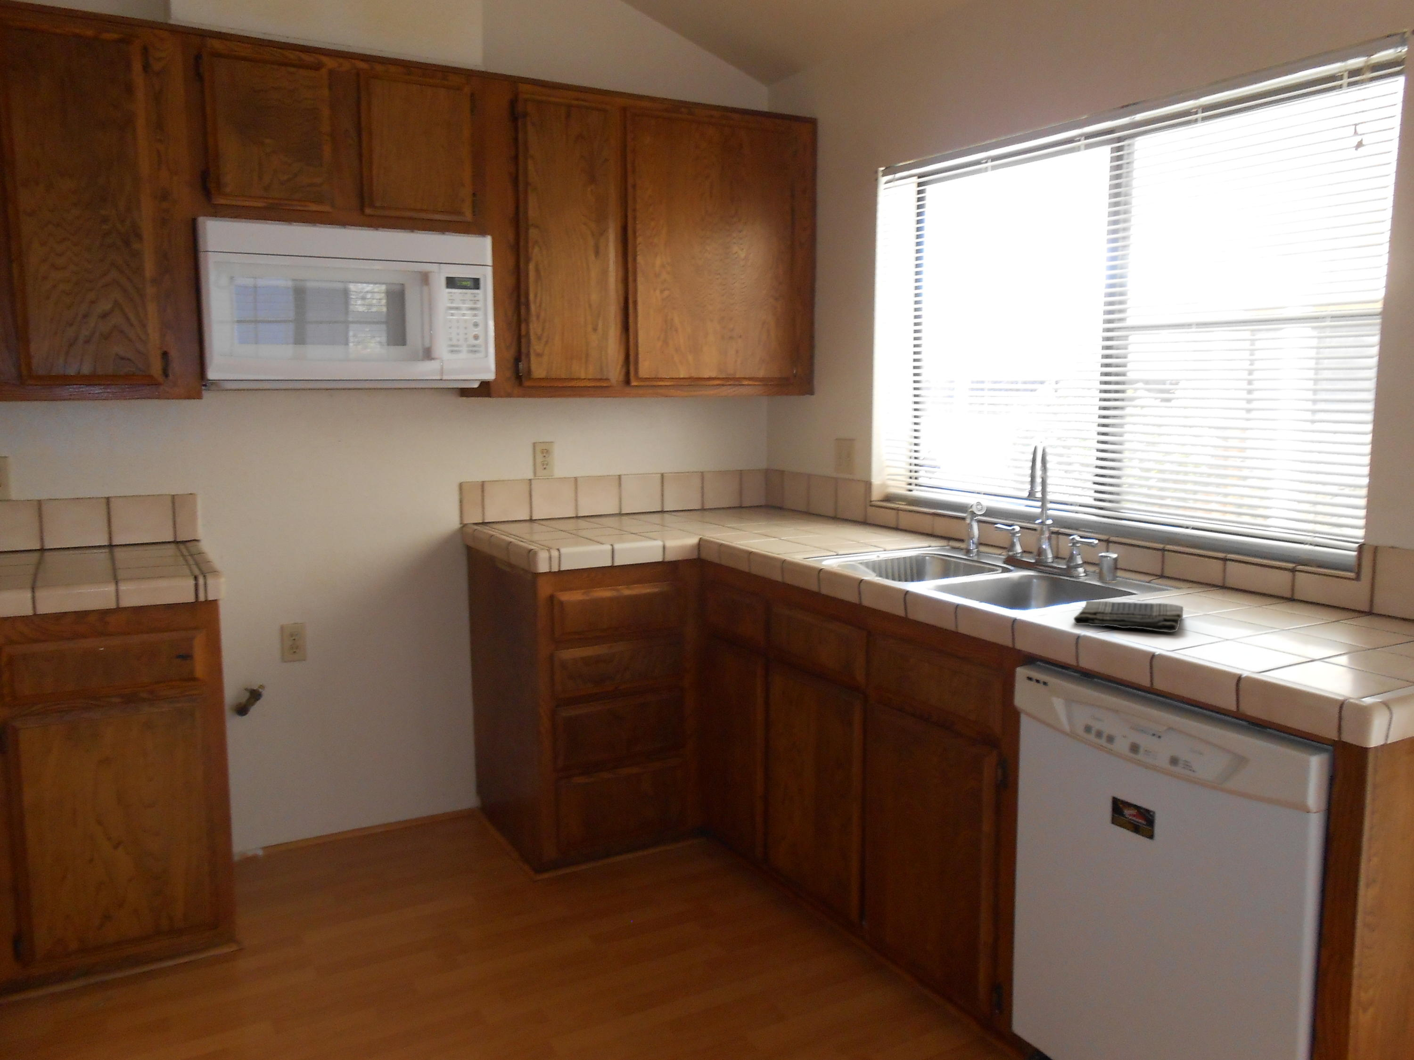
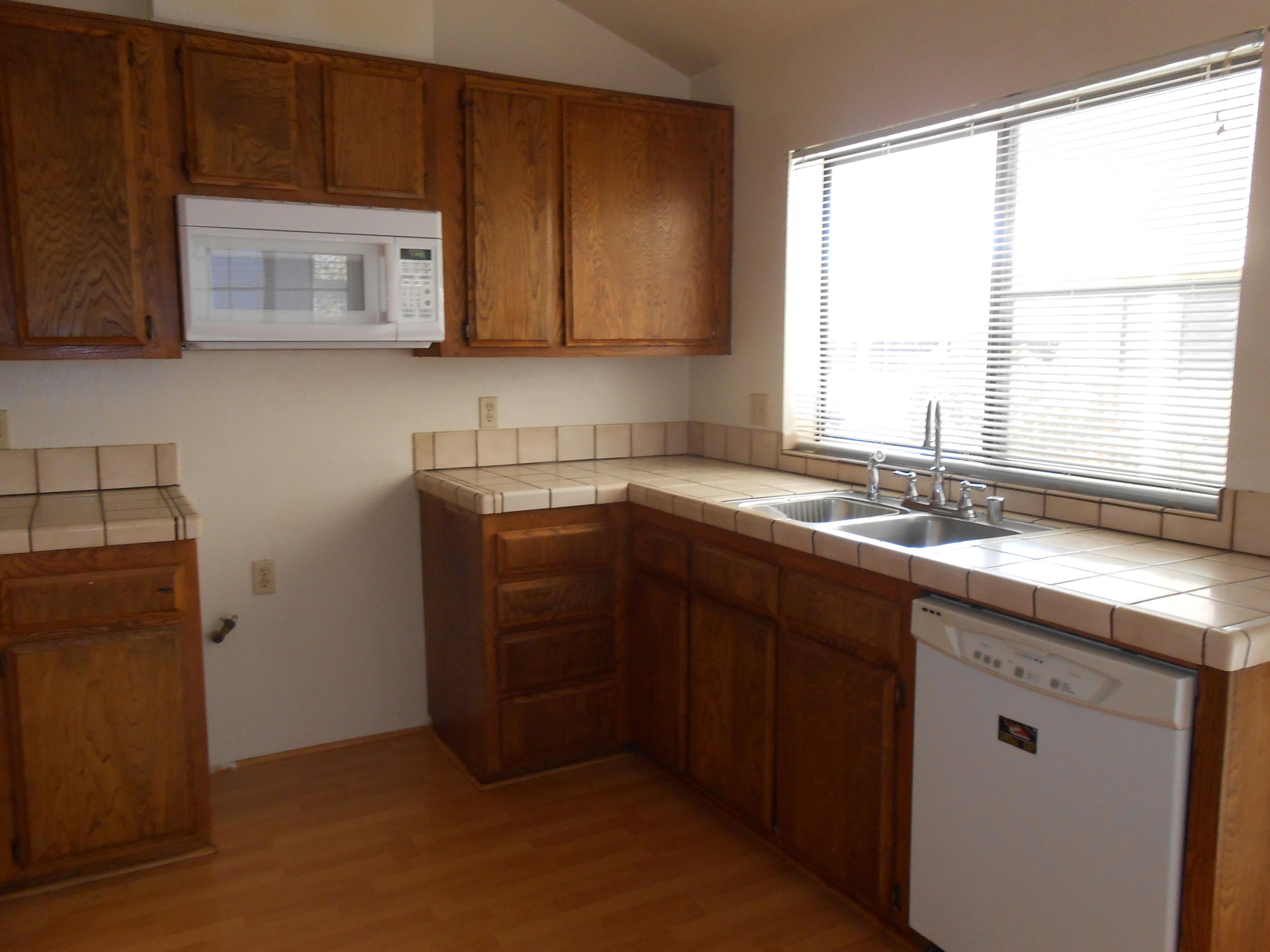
- dish towel (1130, 612)
